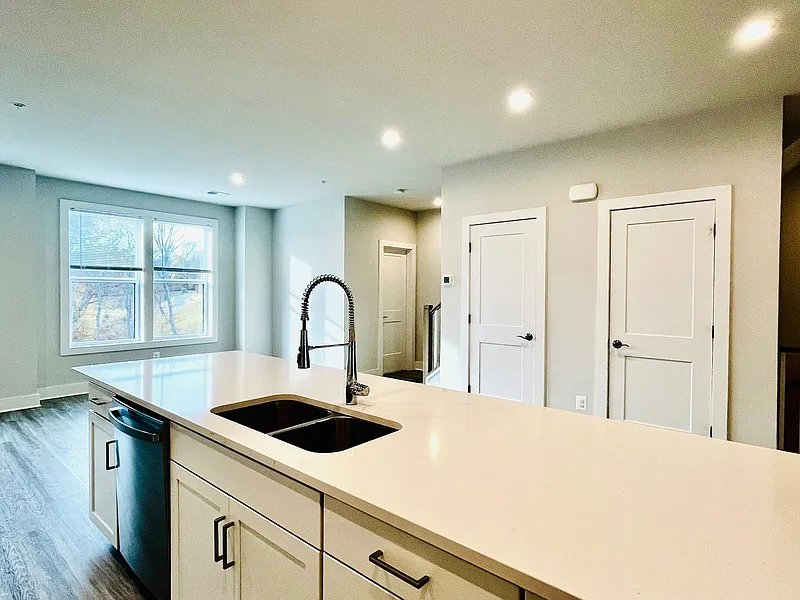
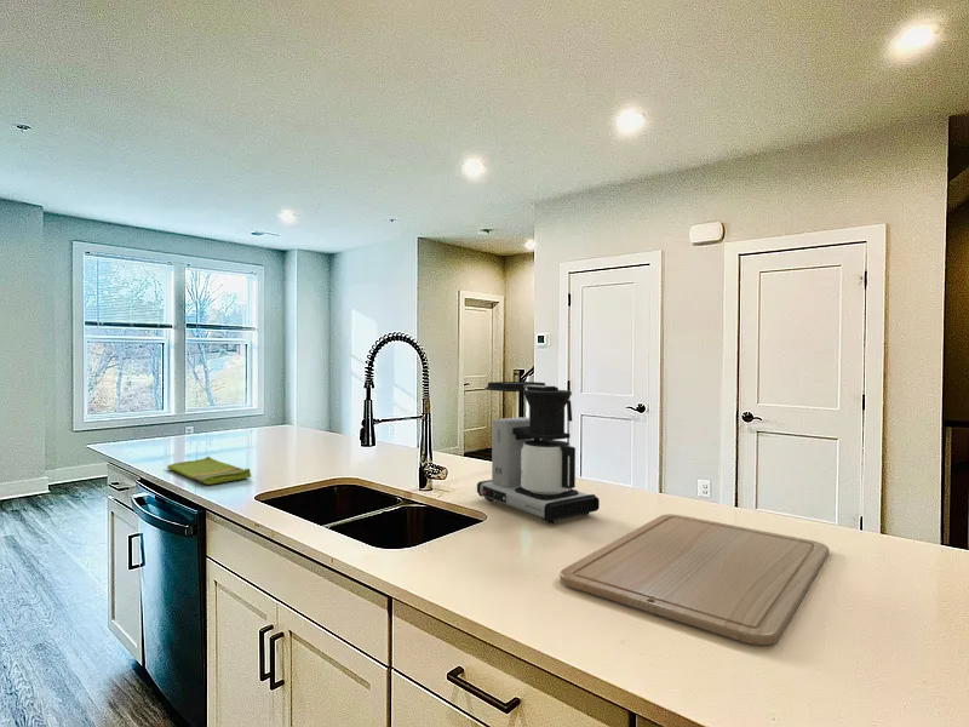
+ chopping board (703, 561)
+ coffee maker (534, 445)
+ dish towel (207, 469)
